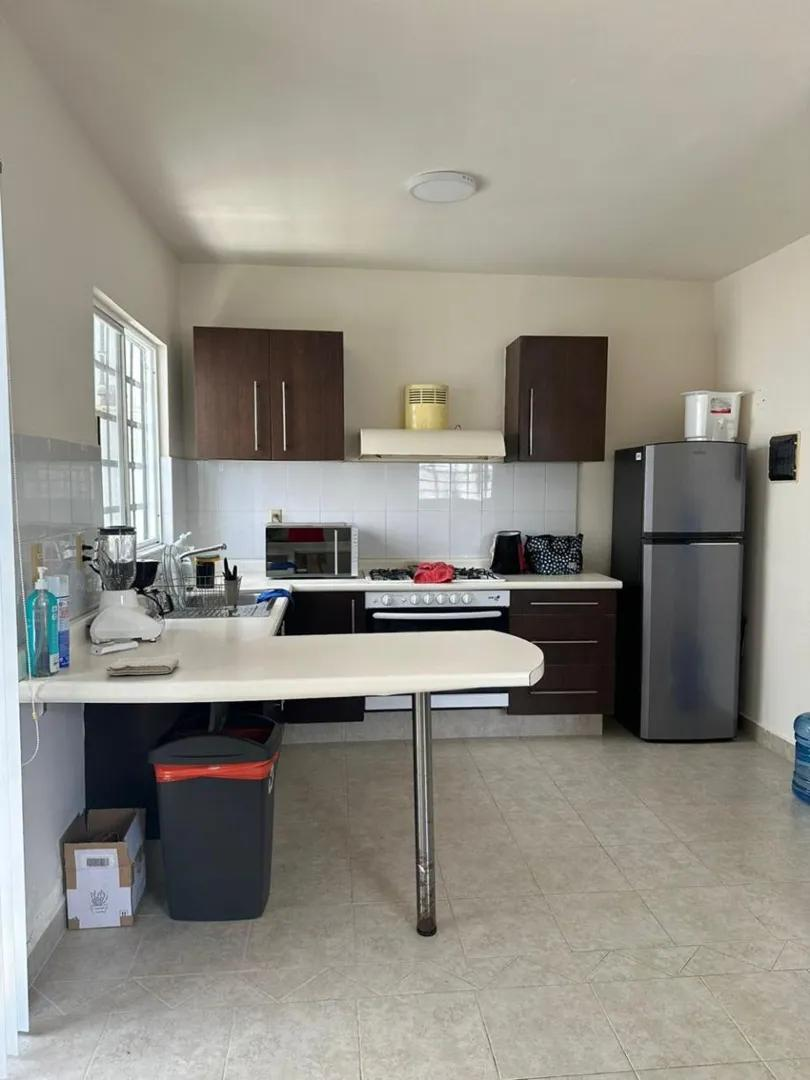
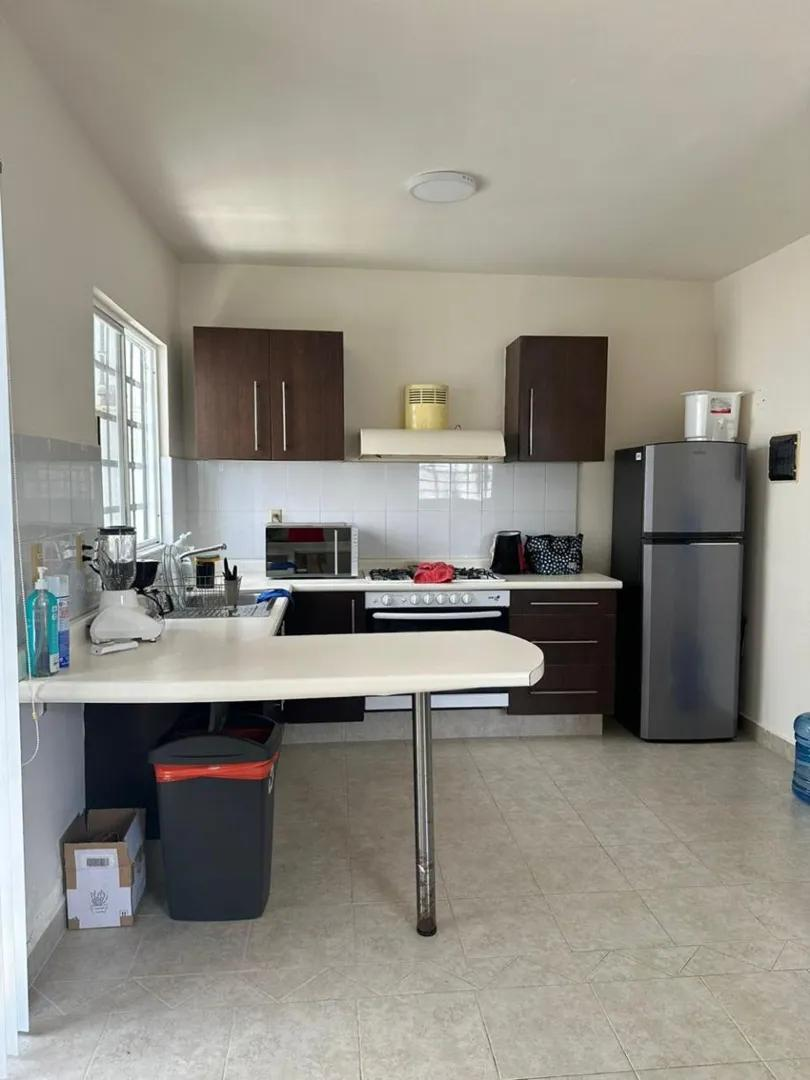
- washcloth (143, 665)
